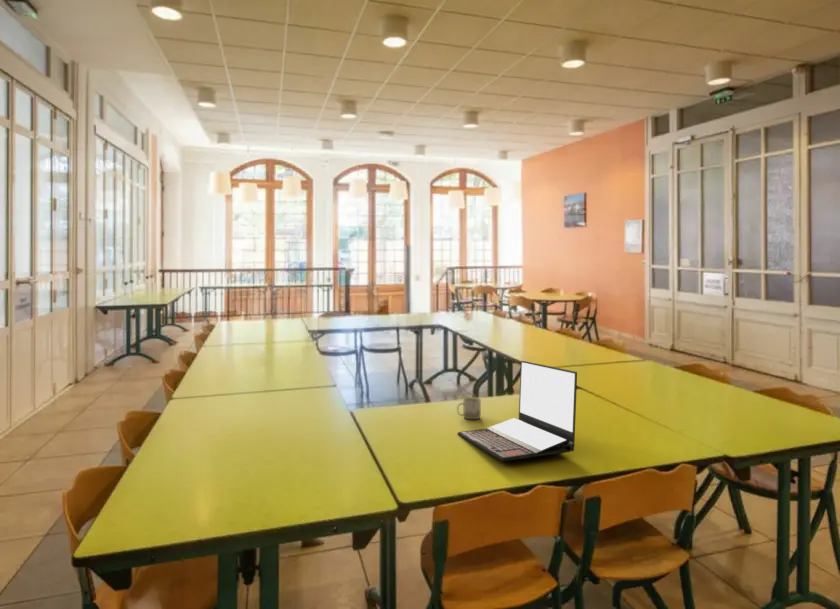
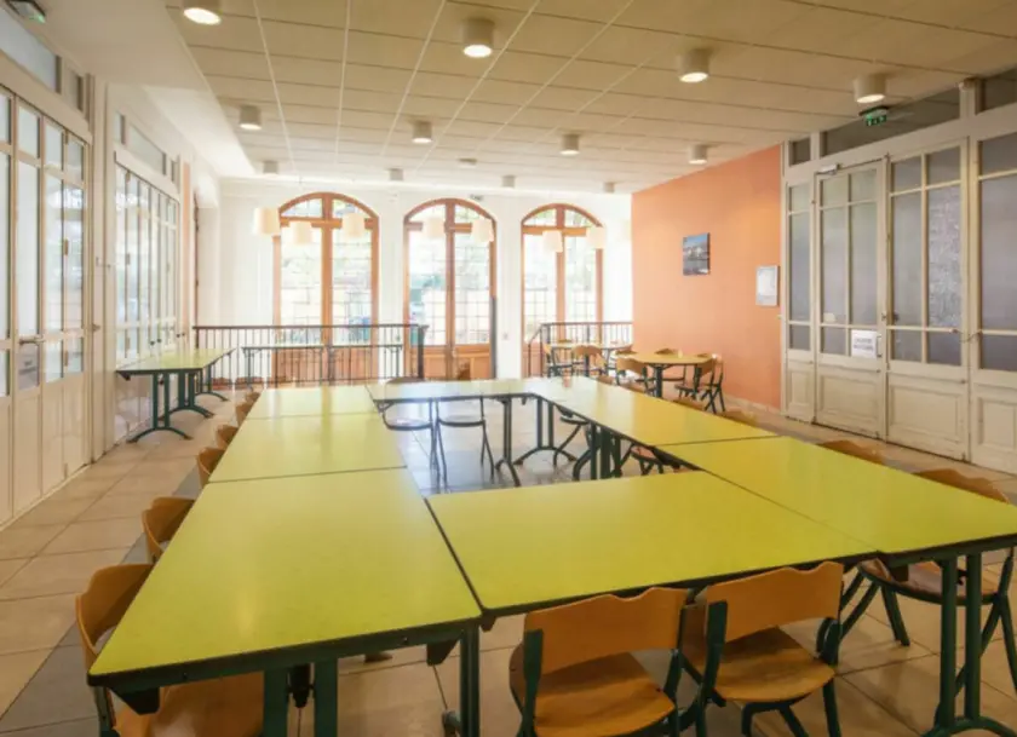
- cup (468, 408)
- laptop (519, 406)
